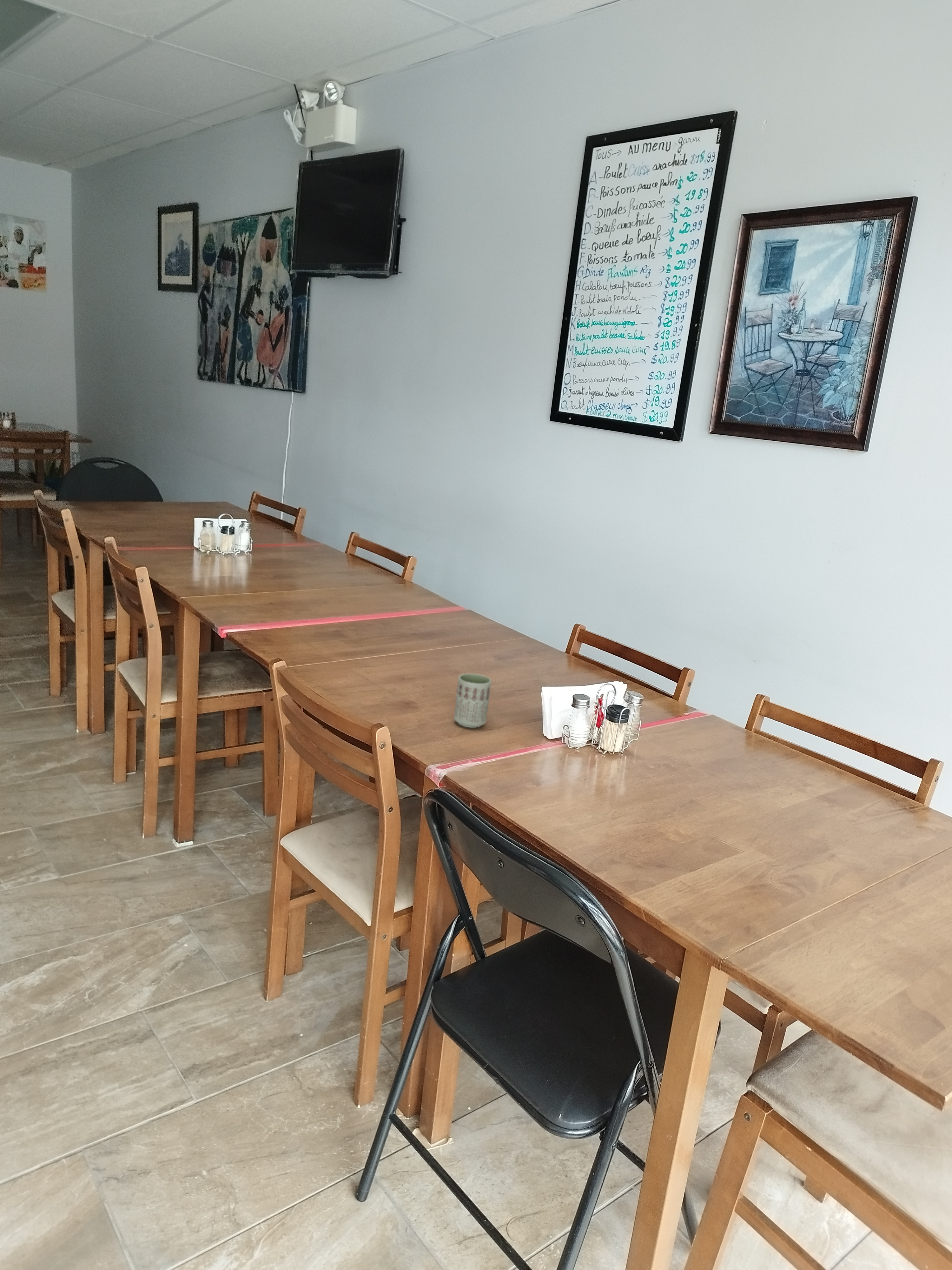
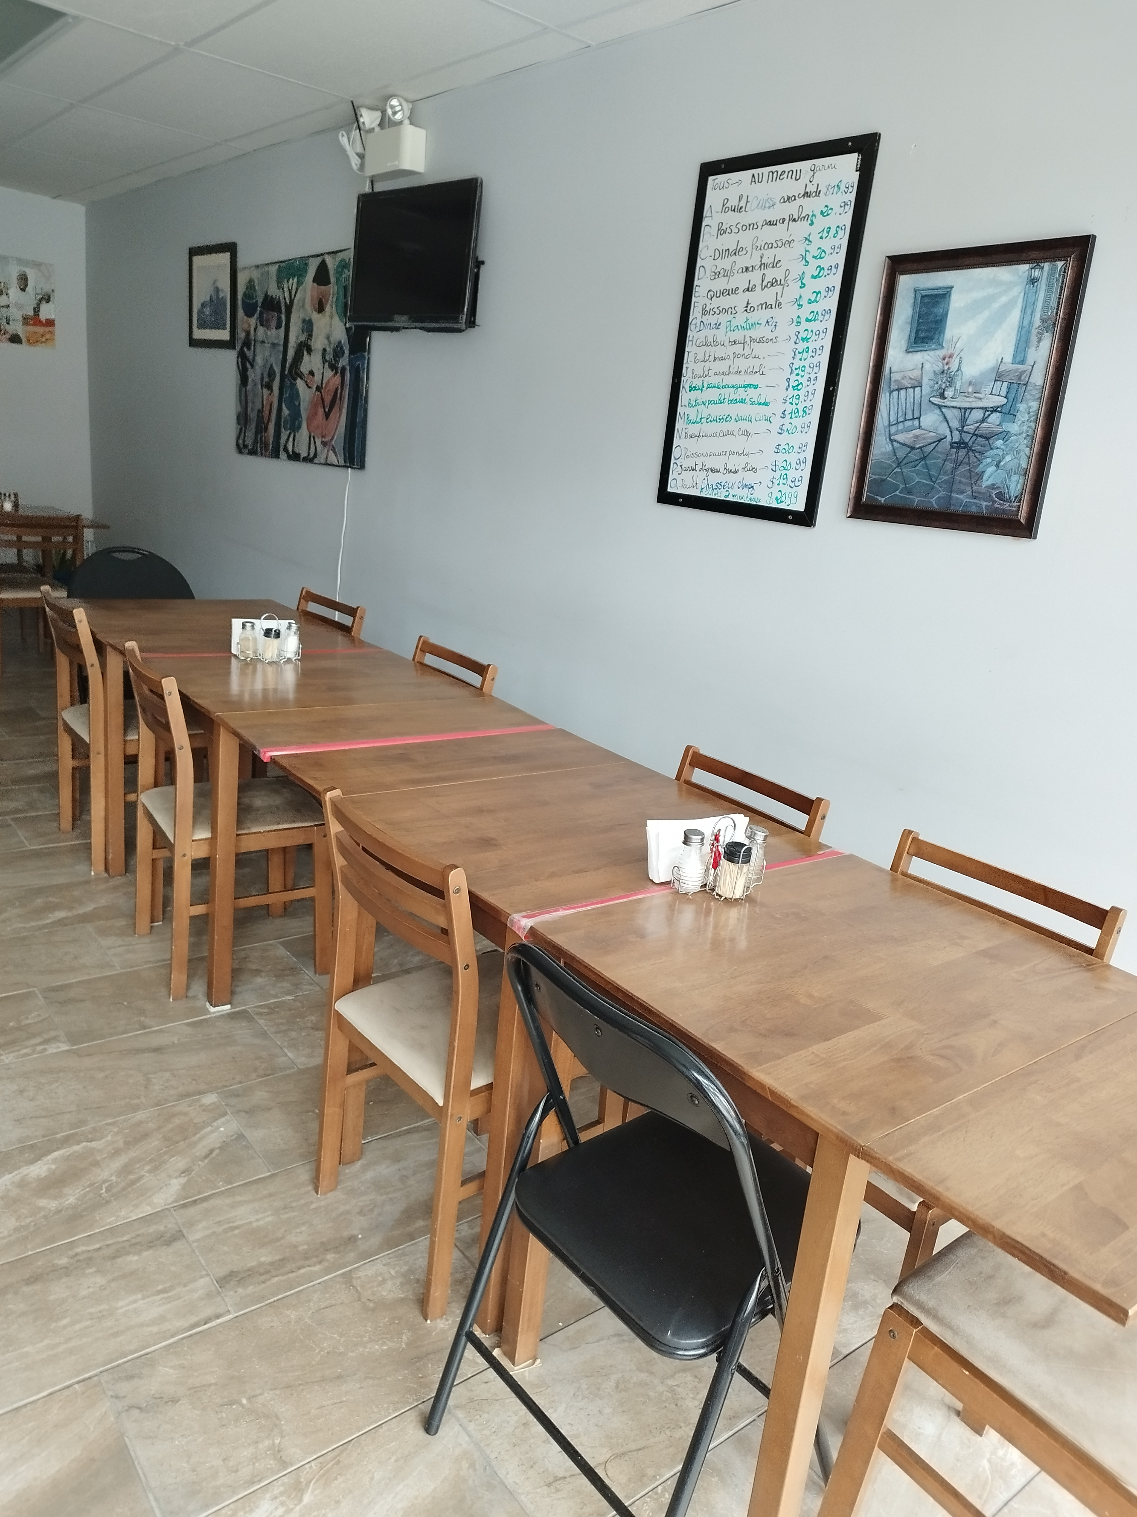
- cup (472, 701)
